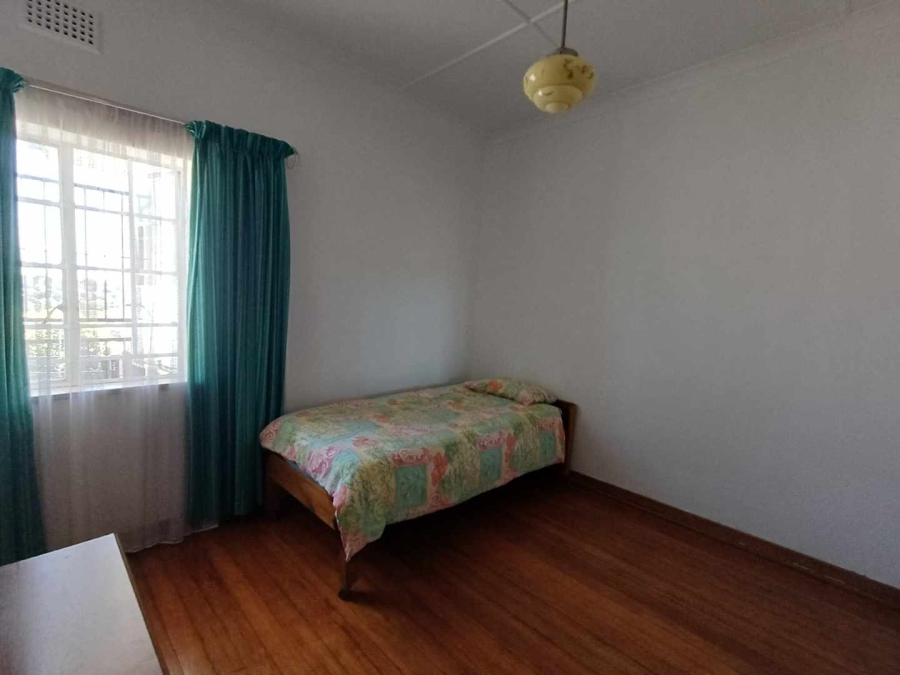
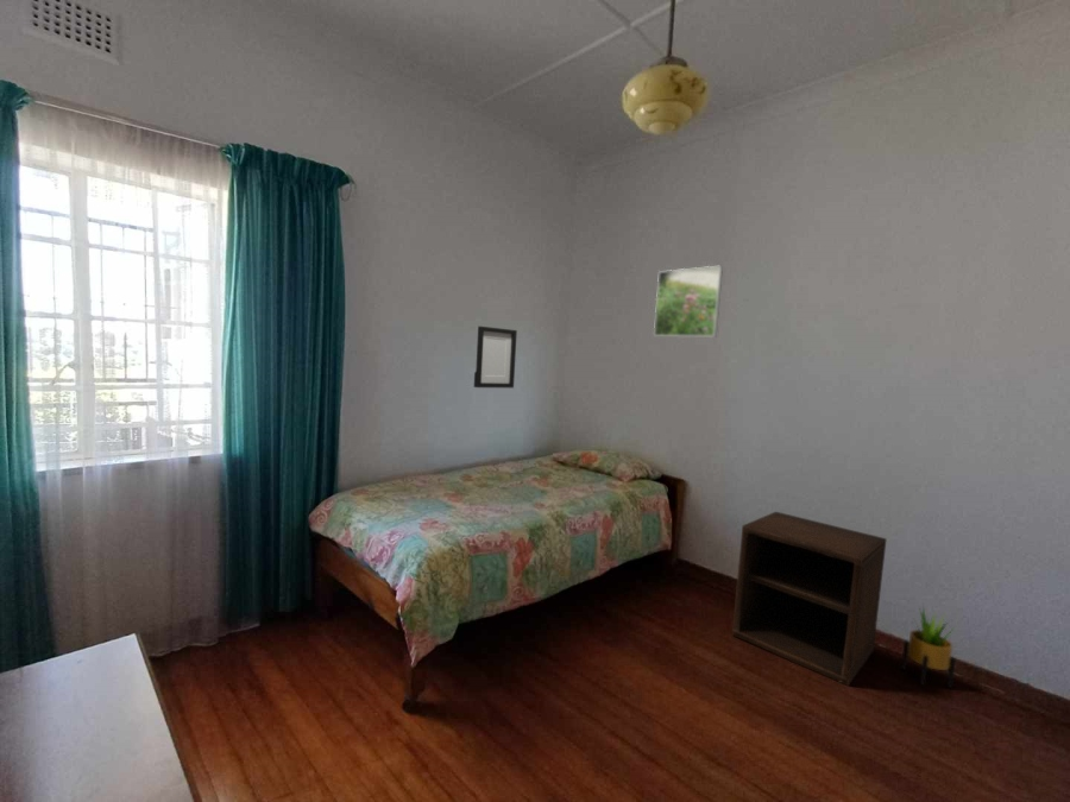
+ nightstand (807, 587)
+ potted plant (930, 644)
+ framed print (686, 302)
+ picture frame (496, 358)
